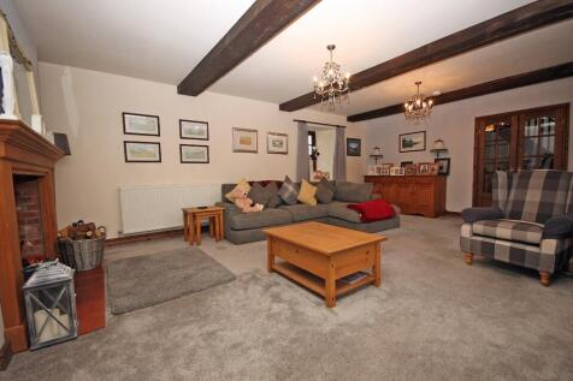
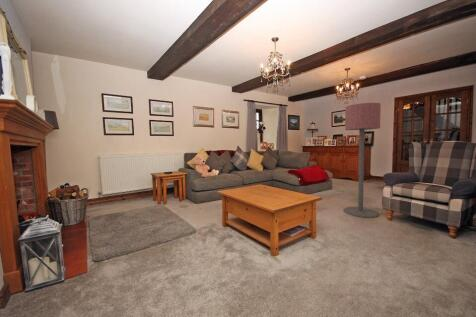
+ floor lamp (361, 159)
